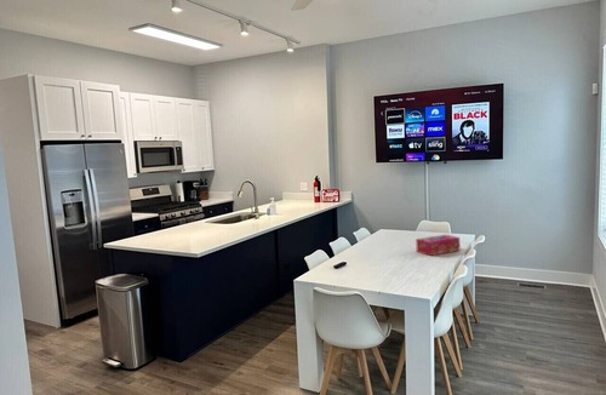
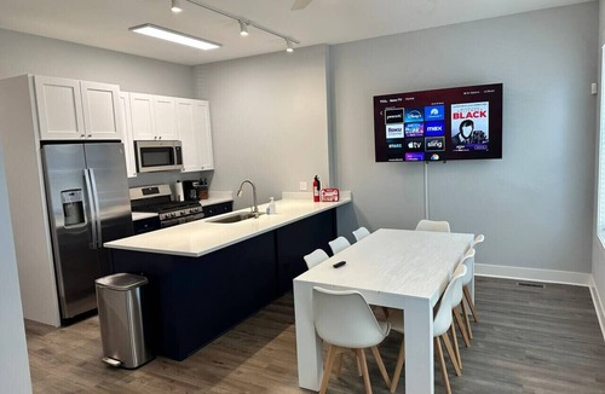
- tissue box (438, 244)
